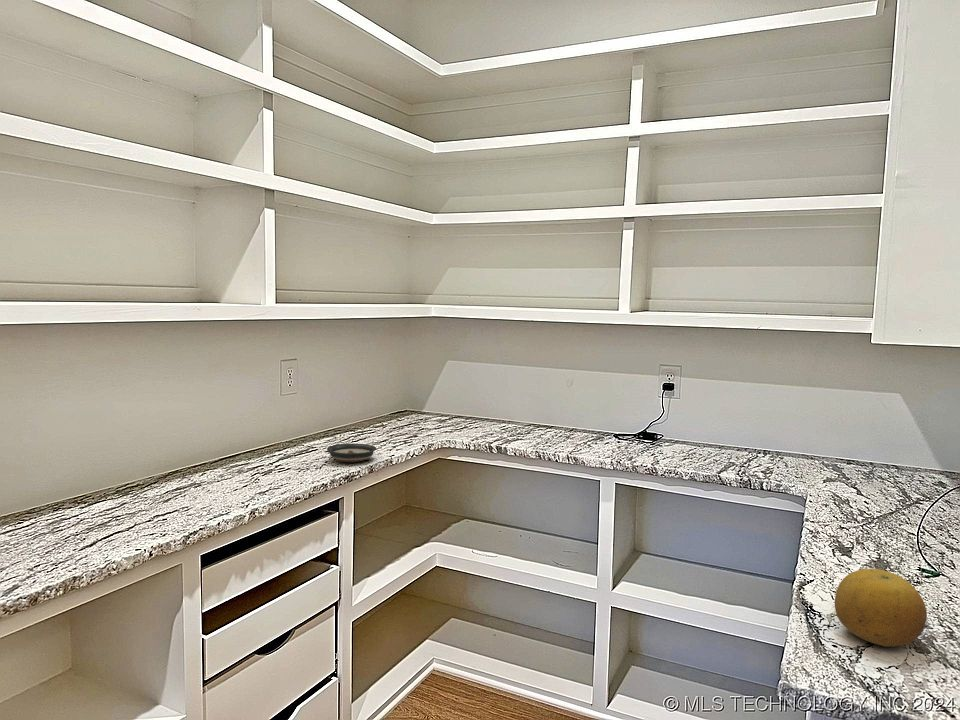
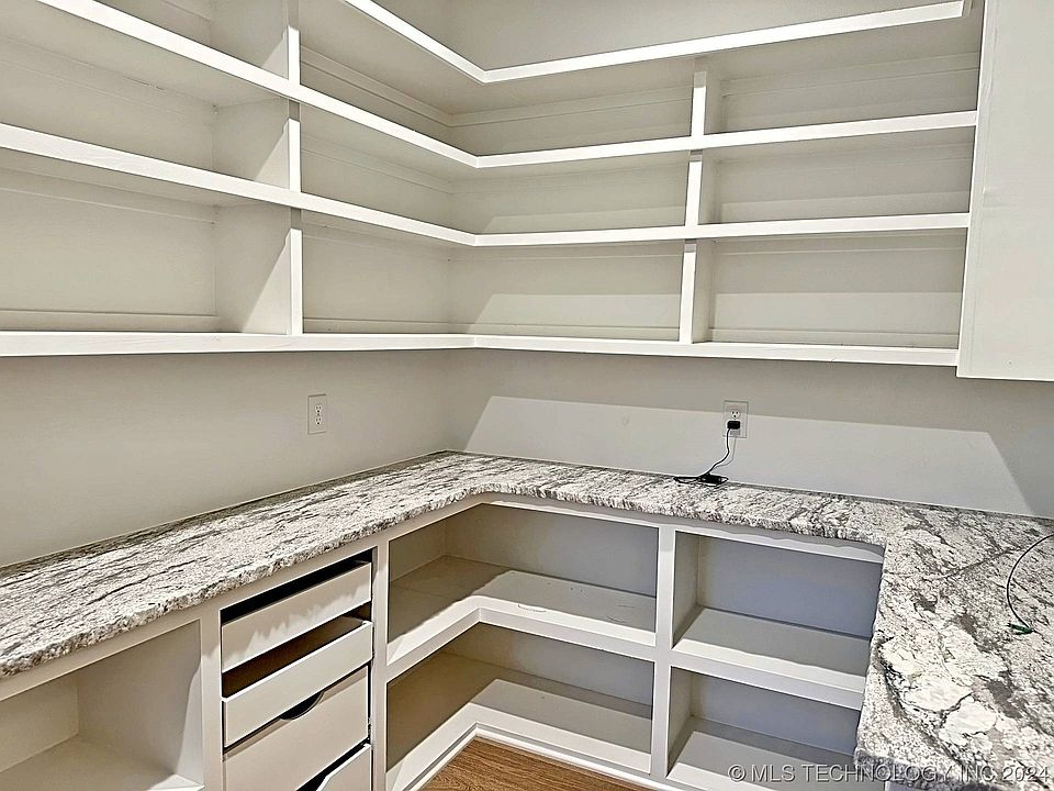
- fruit (879, 607)
- saucer (351, 454)
